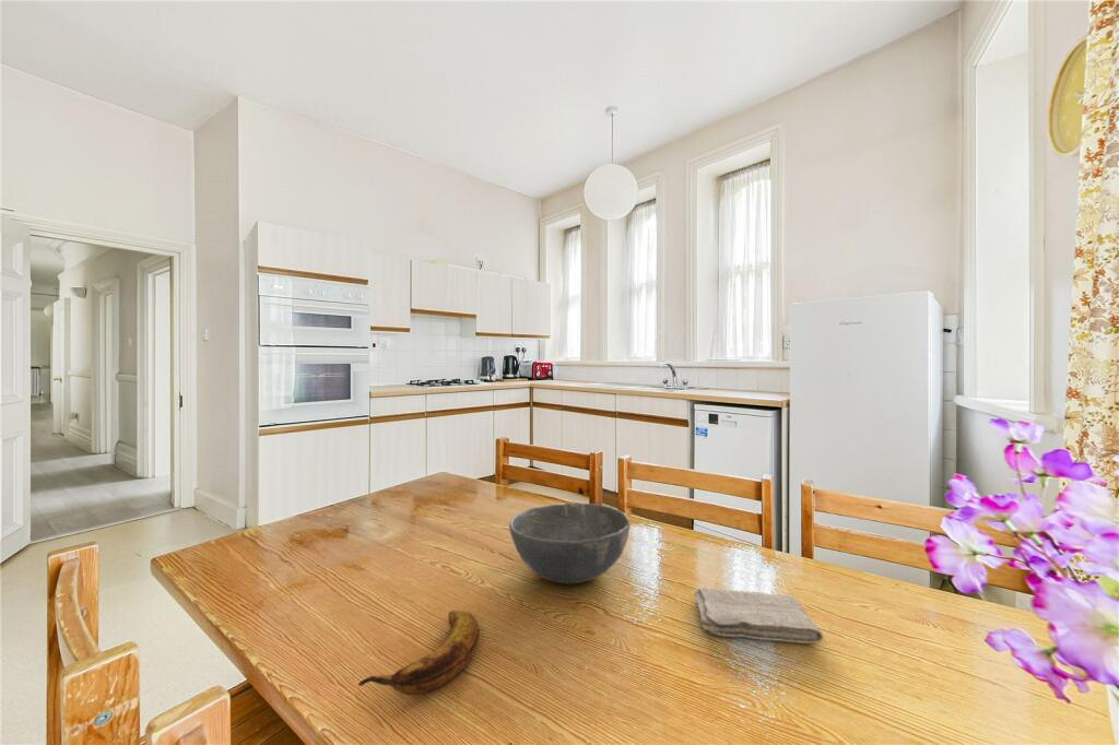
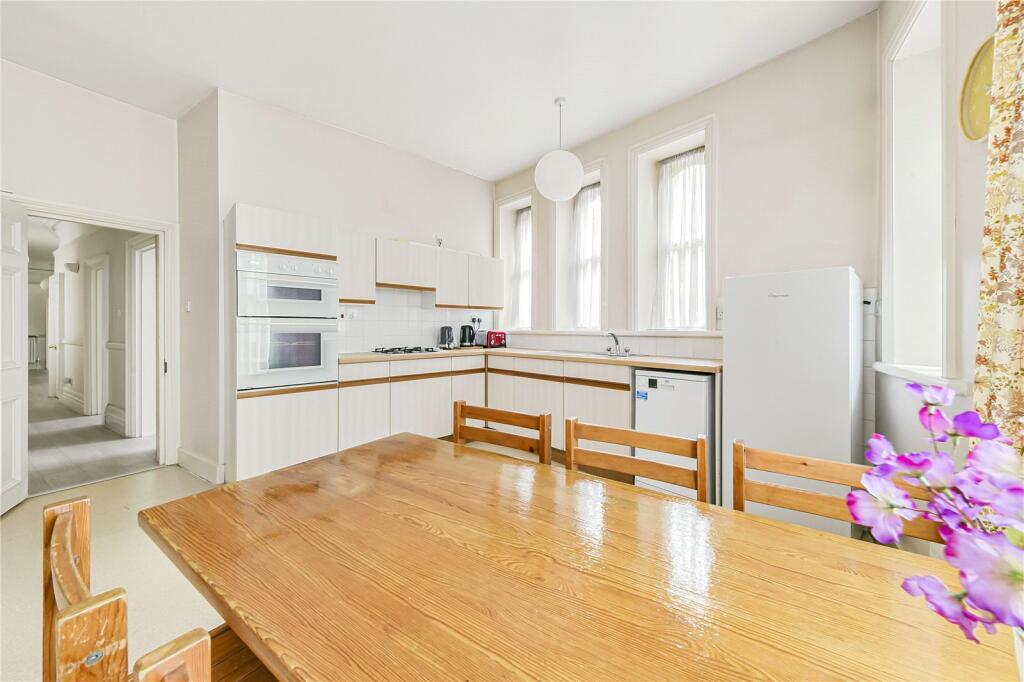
- bowl (569, 545)
- banana (438, 648)
- washcloth (752, 612)
